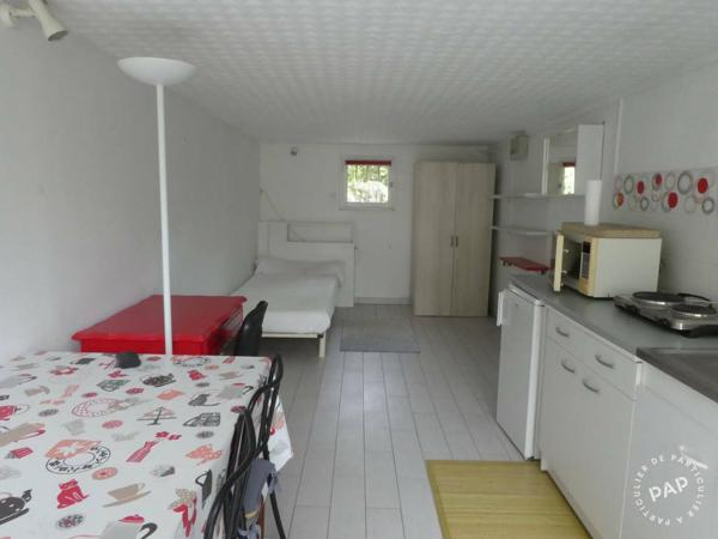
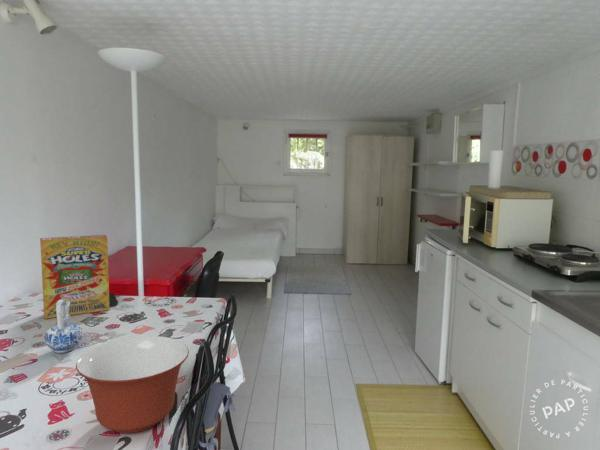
+ ceramic pitcher (63, 323)
+ mixing bowl (135, 386)
+ cereal box (76, 275)
